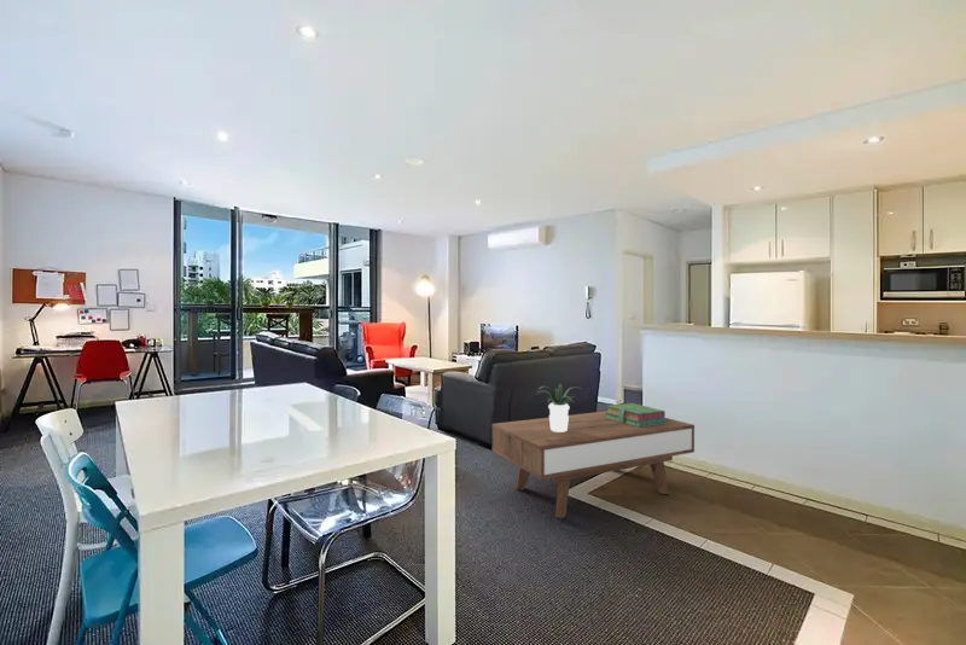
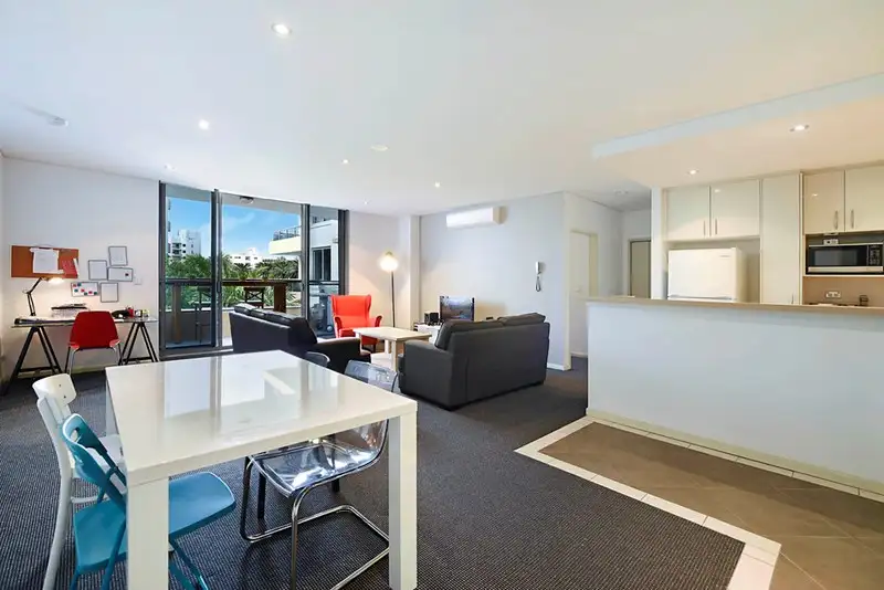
- stack of books (635, 413)
- coffee table (590, 457)
- potted plant (557, 407)
